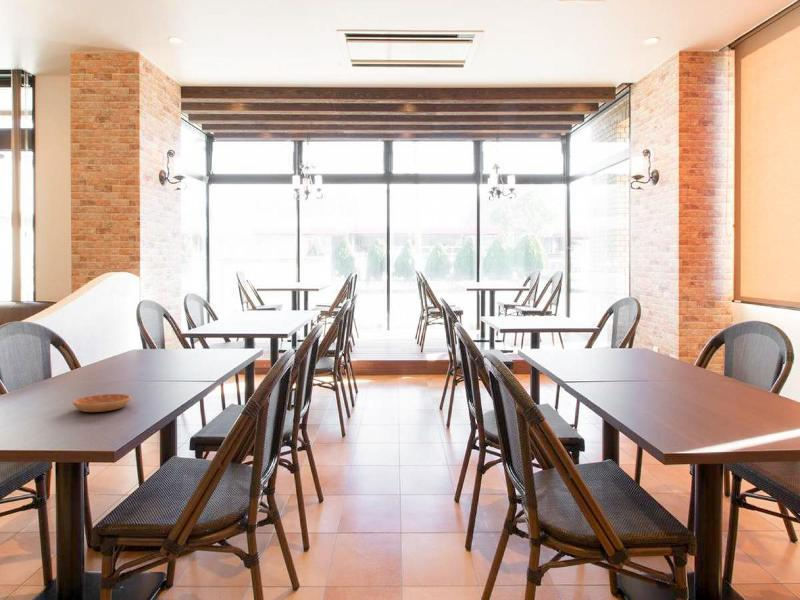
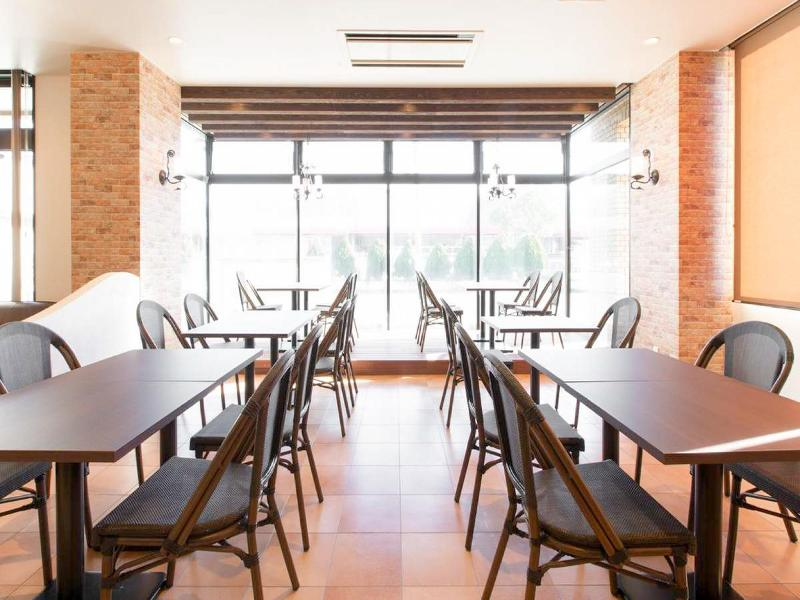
- saucer (102, 403)
